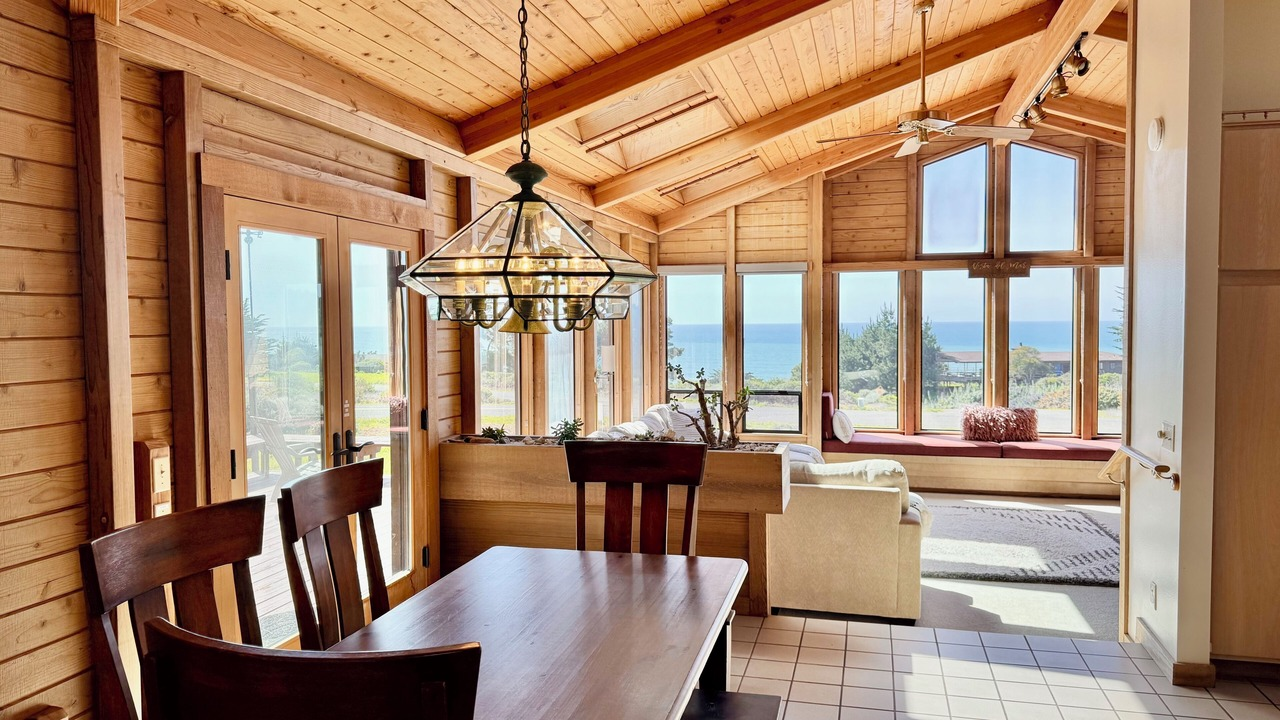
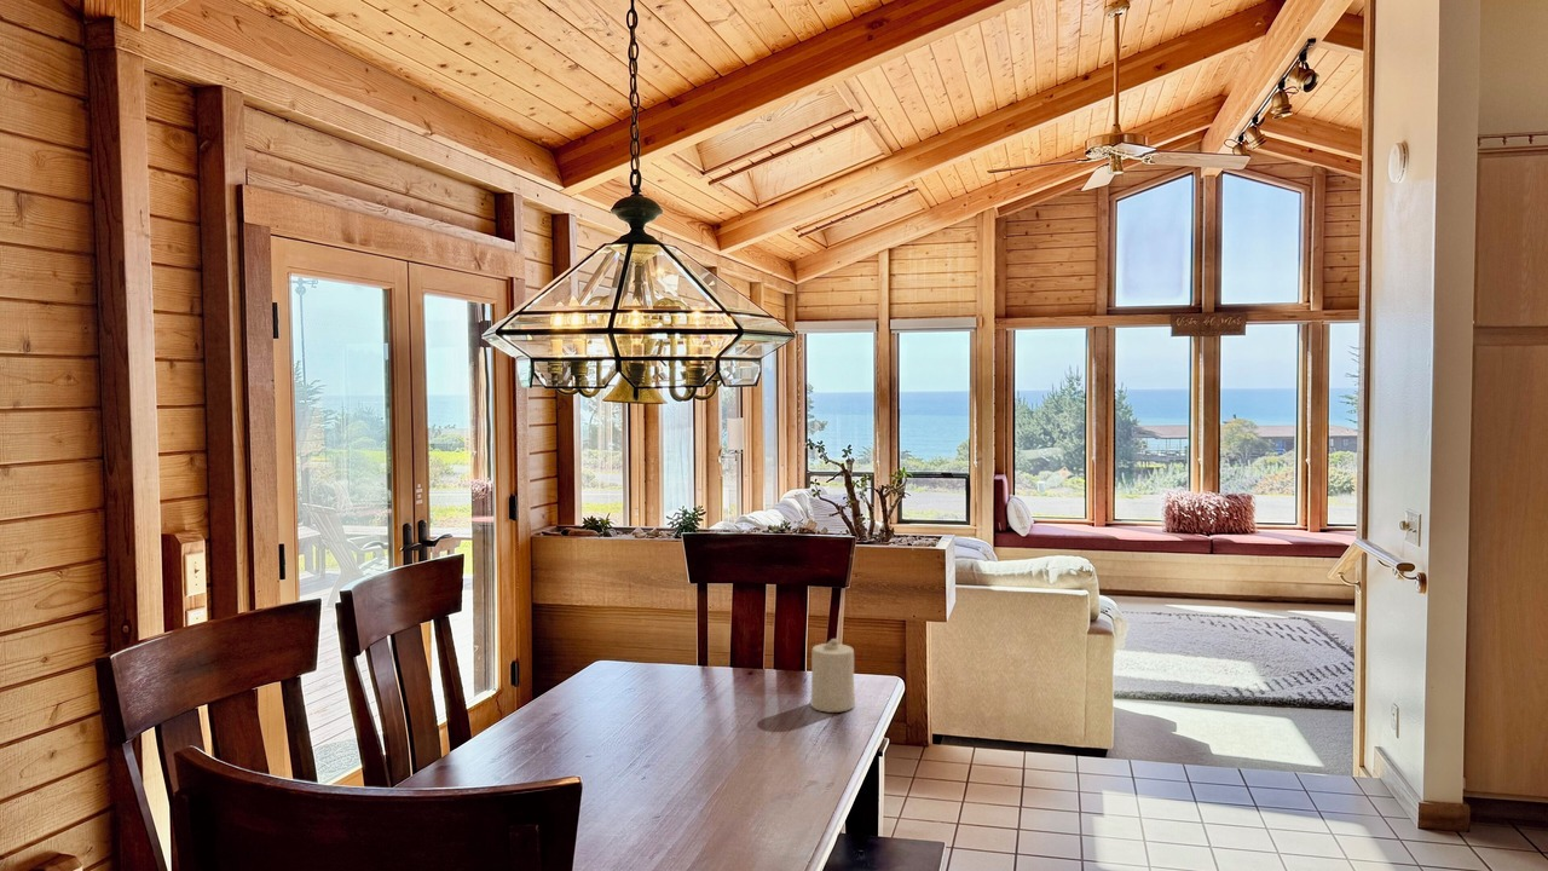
+ candle (832, 670)
